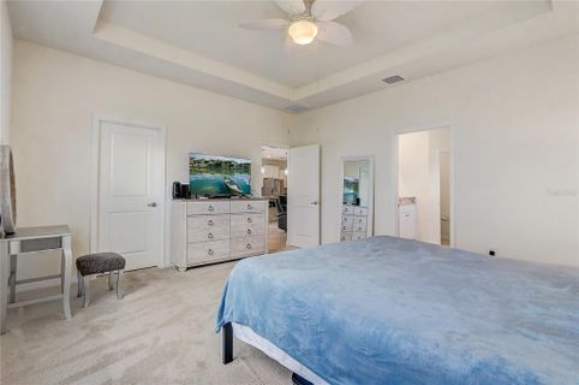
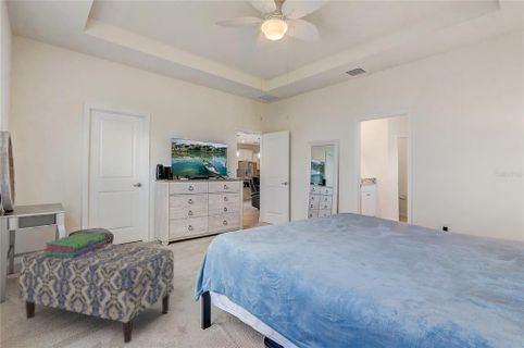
+ bench (99, 283)
+ stack of books (76, 245)
